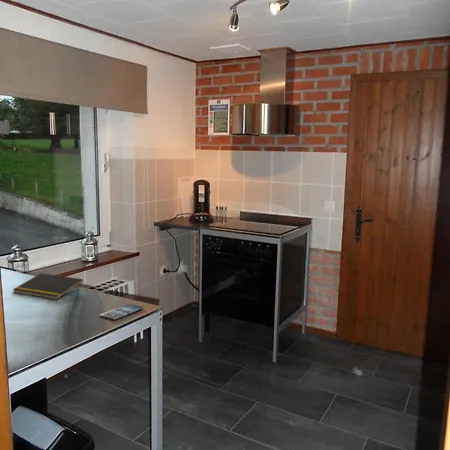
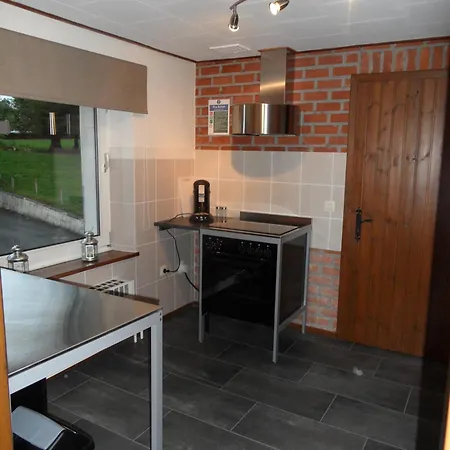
- smartphone (122, 311)
- notepad (48, 285)
